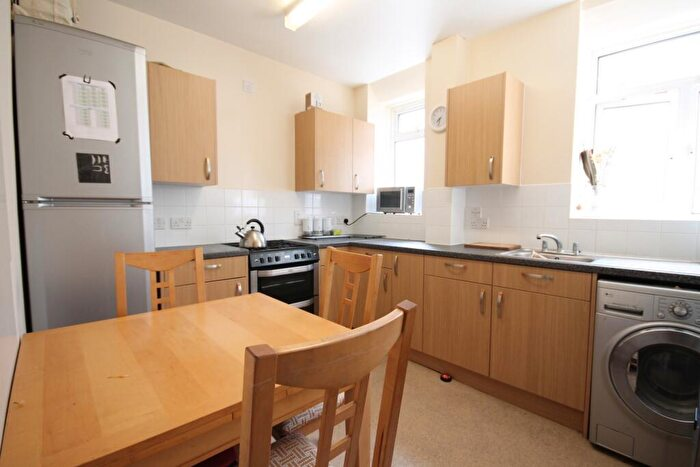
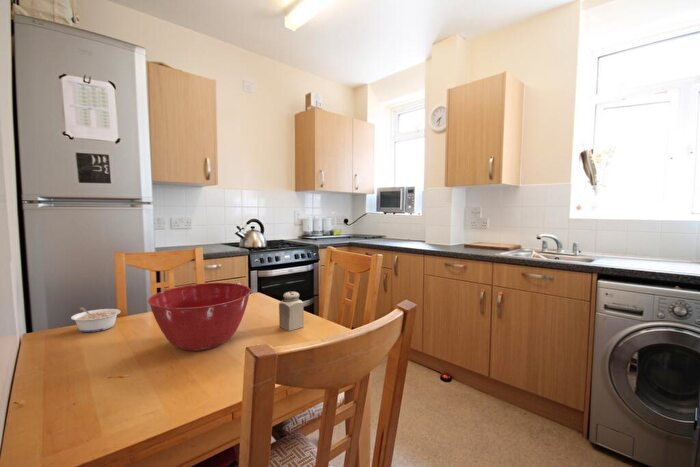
+ salt shaker (291, 309)
+ mixing bowl (202, 317)
+ legume (94, 319)
